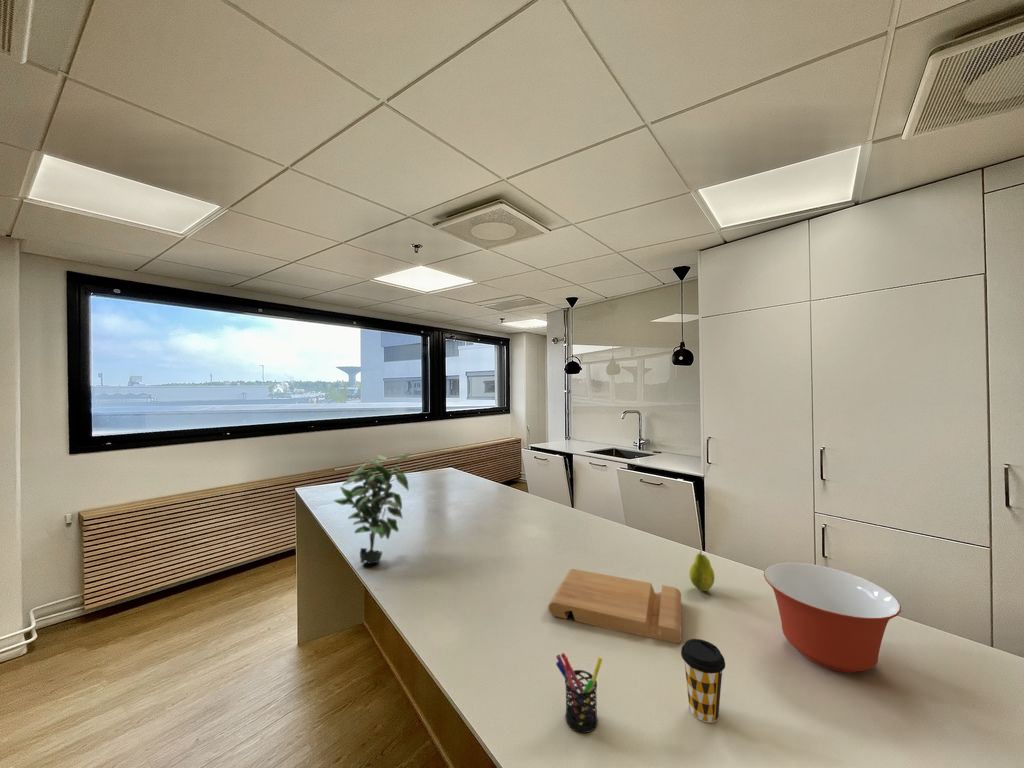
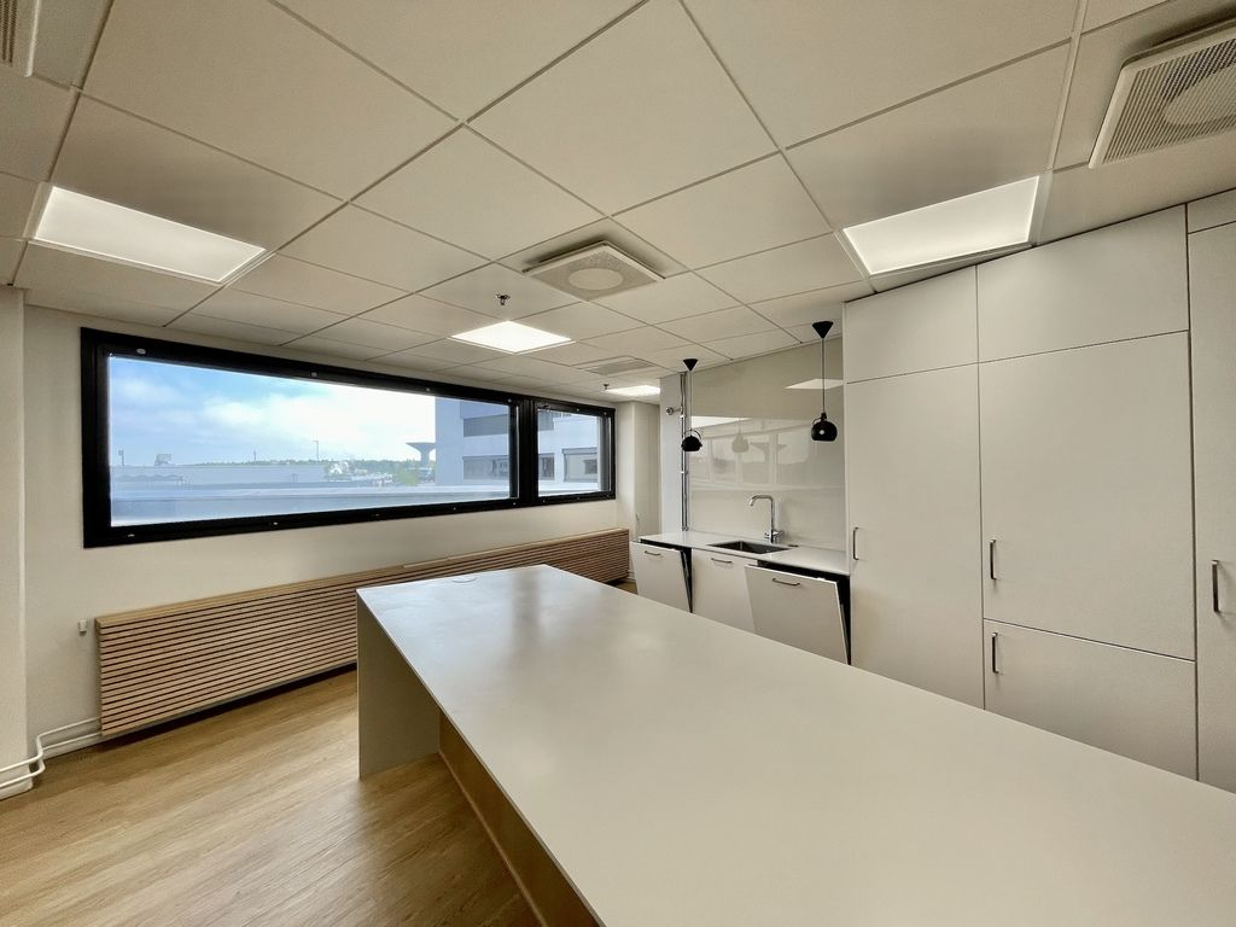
- coffee cup (703, 680)
- pen holder (580, 689)
- mixing bowl (826, 619)
- potted plant (375, 506)
- cutting board (616, 601)
- fruit (702, 571)
